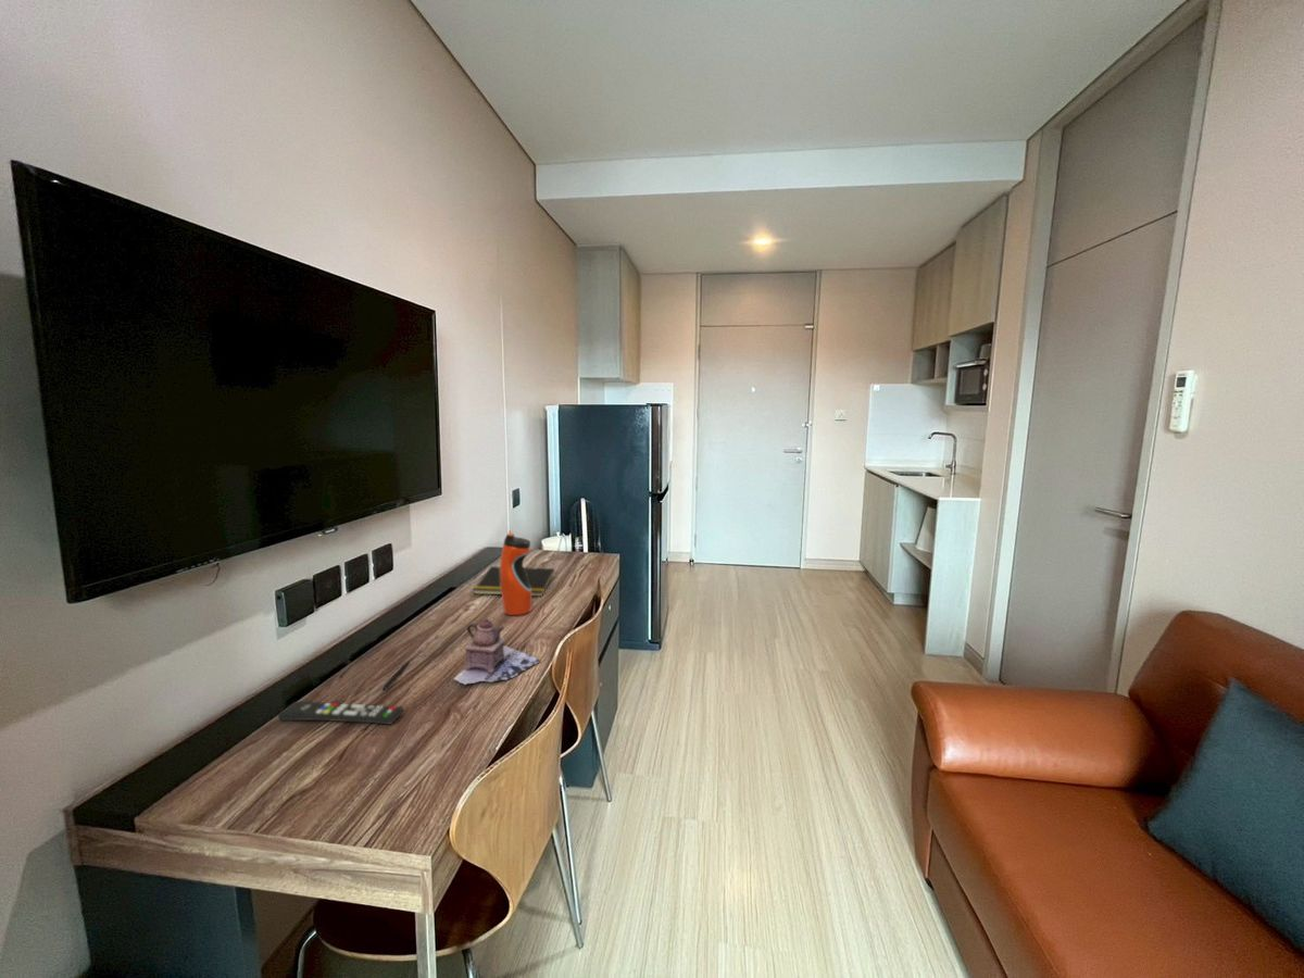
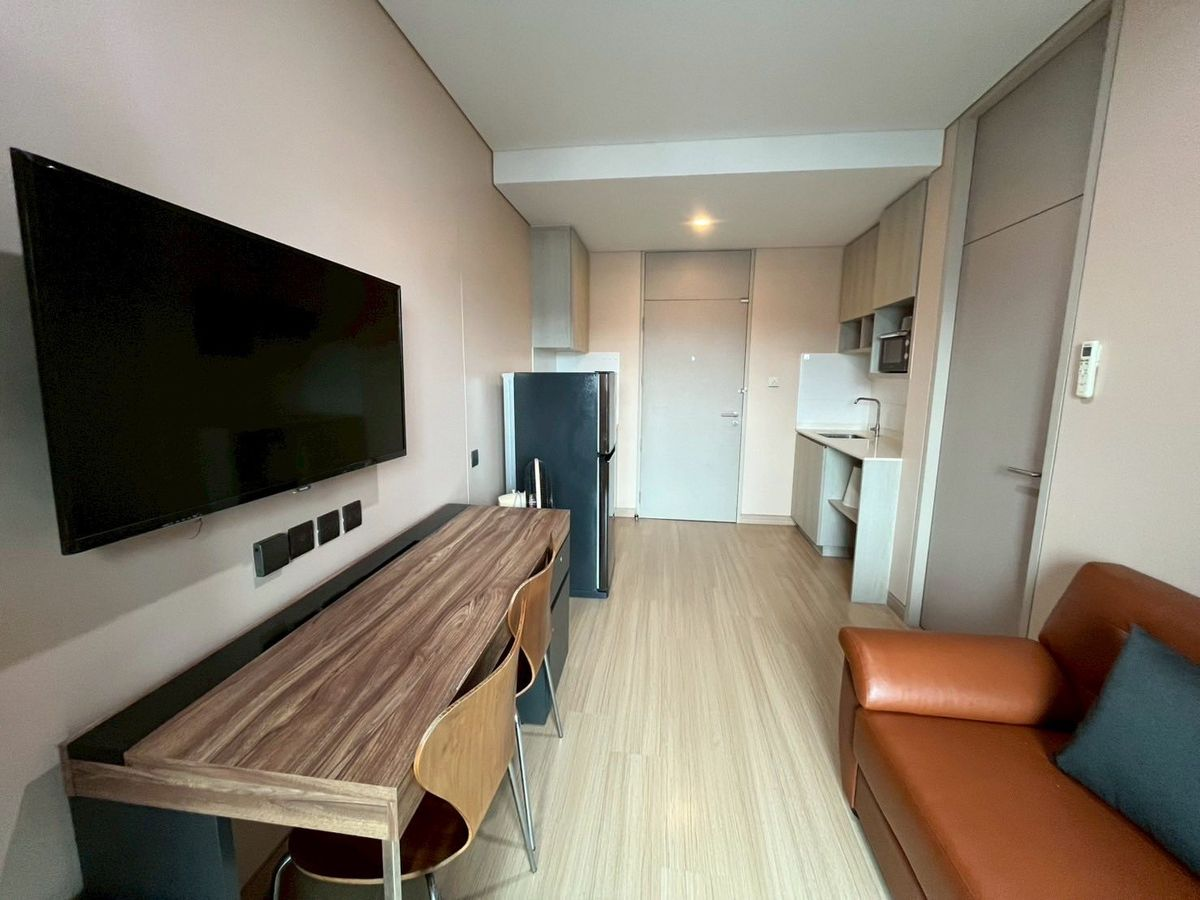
- remote control (341, 713)
- notepad (527, 579)
- water bottle (515, 572)
- pen (397, 674)
- teapot (488, 643)
